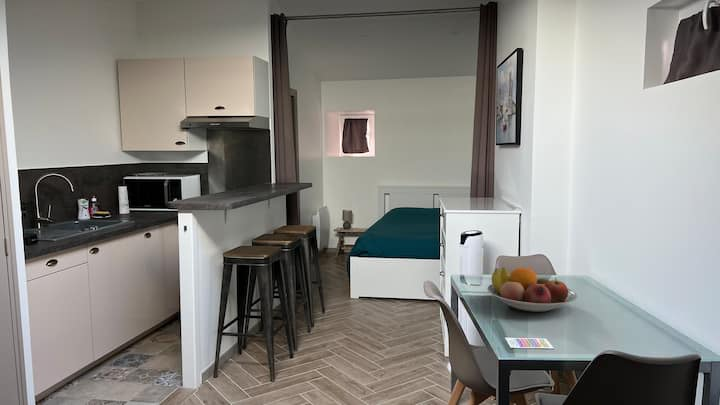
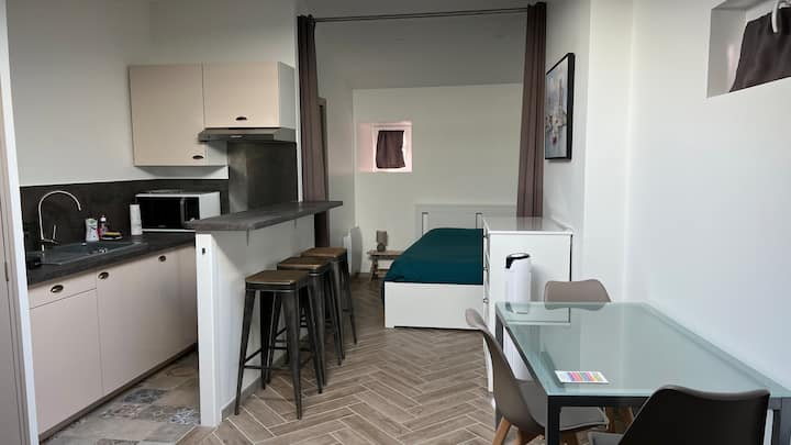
- fruit bowl (531, 287)
